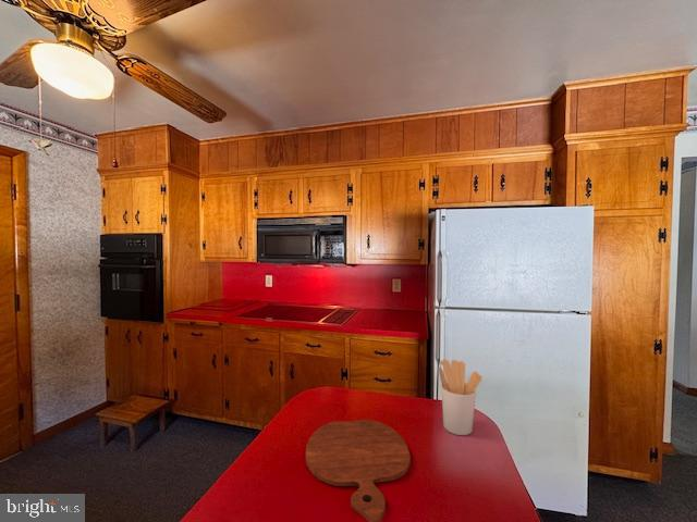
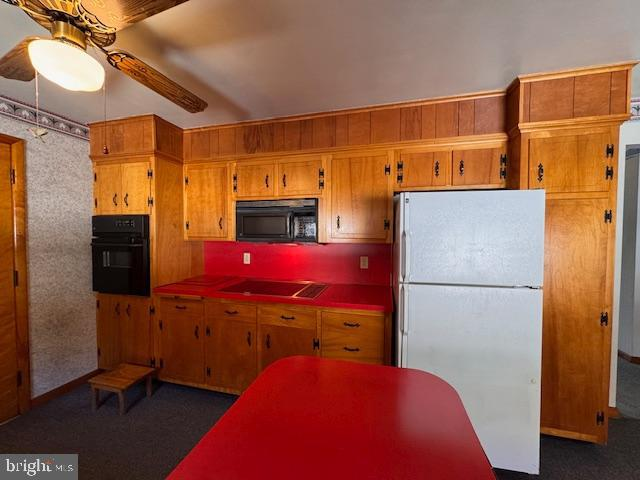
- cutting board (359, 461)
- utensil holder (455, 394)
